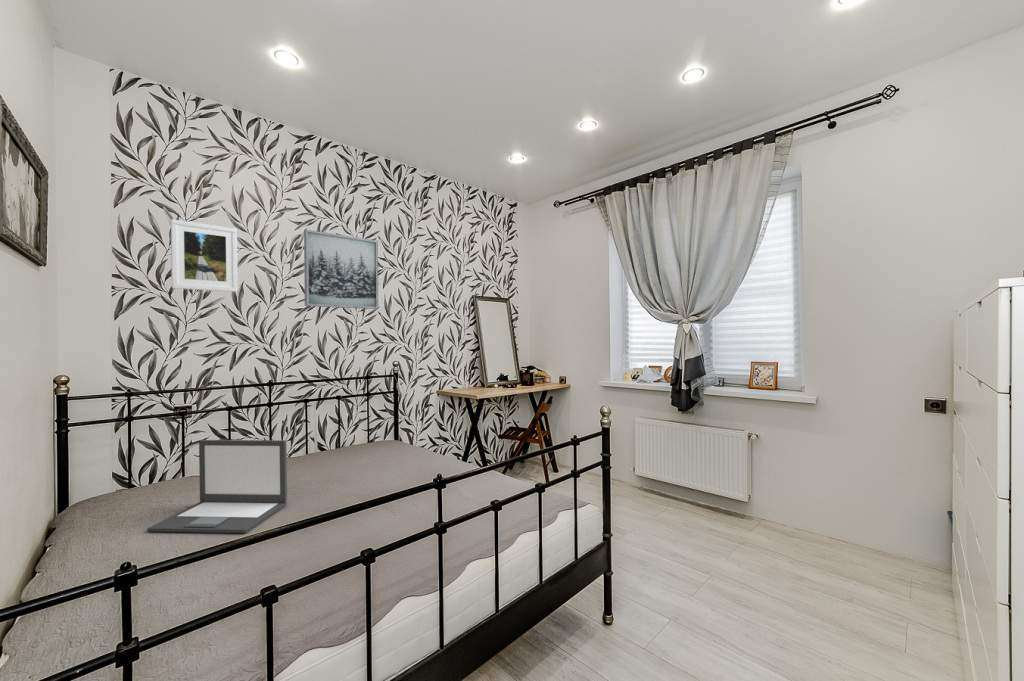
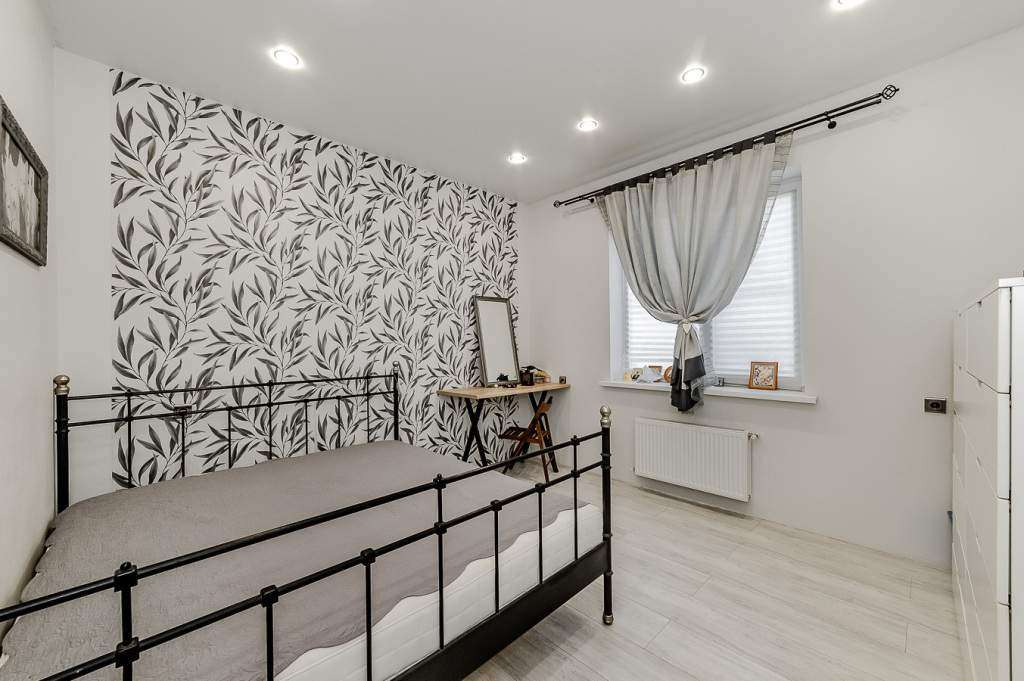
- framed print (205, 257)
- laptop (222, 482)
- wall art (343, 271)
